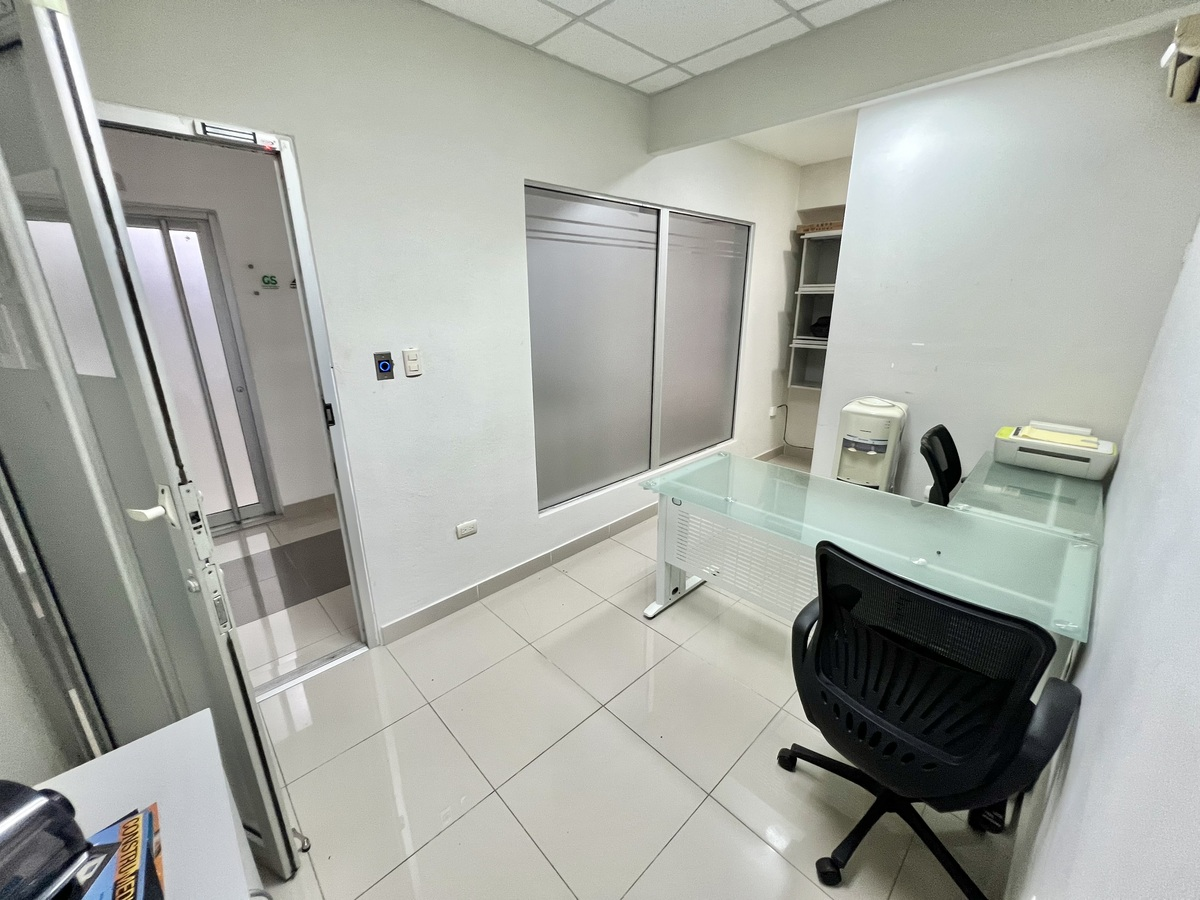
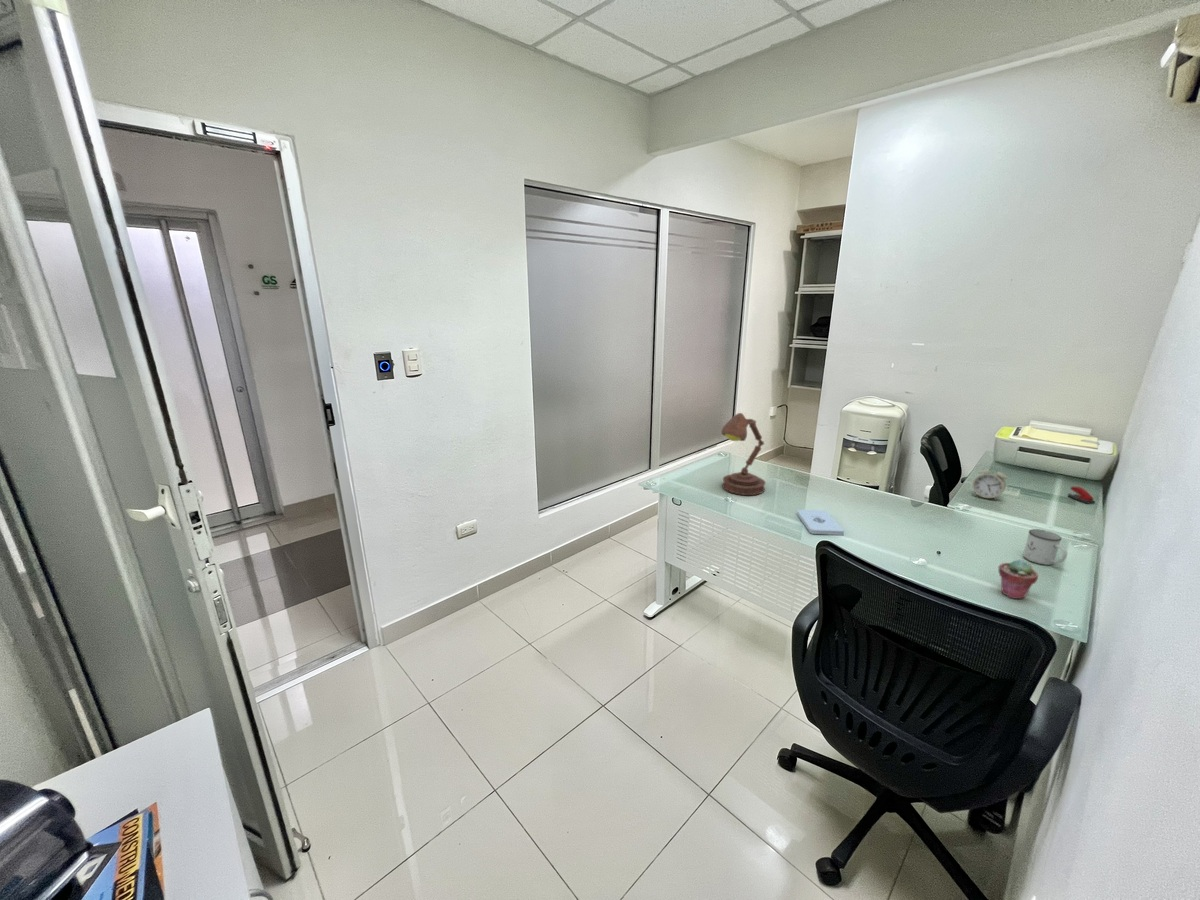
+ stapler (1081, 494)
+ potted succulent (1016, 576)
+ mug (1046, 549)
+ desk lamp (751, 453)
+ notepad (818, 521)
+ alarm clock (989, 481)
